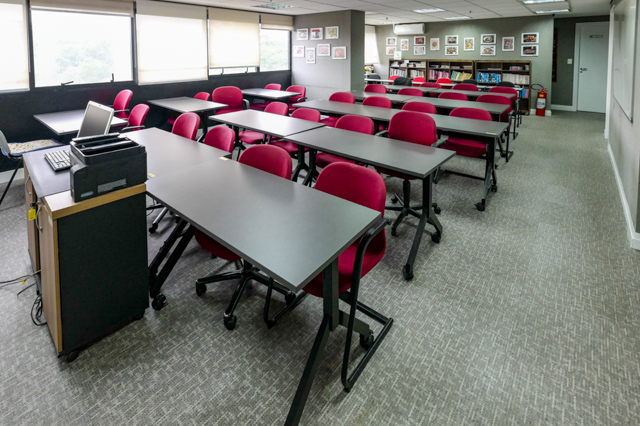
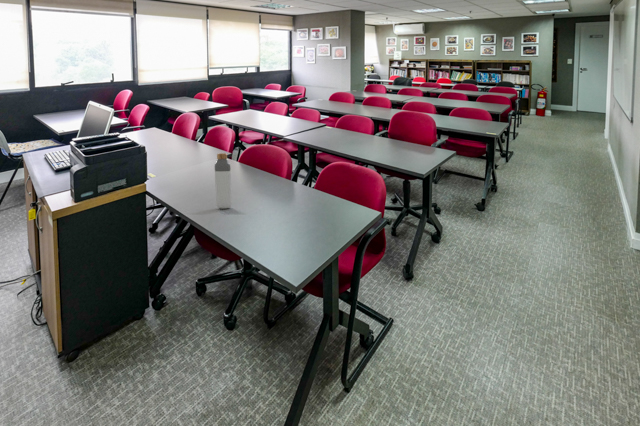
+ bottle (223, 181)
